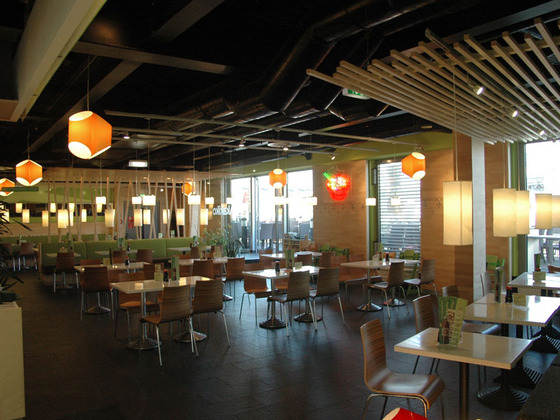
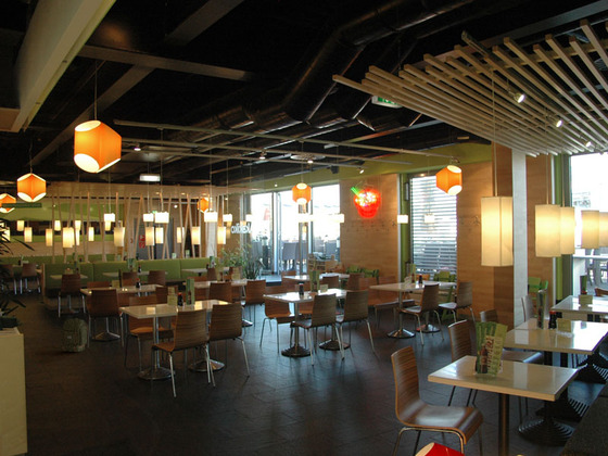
+ backpack (75, 334)
